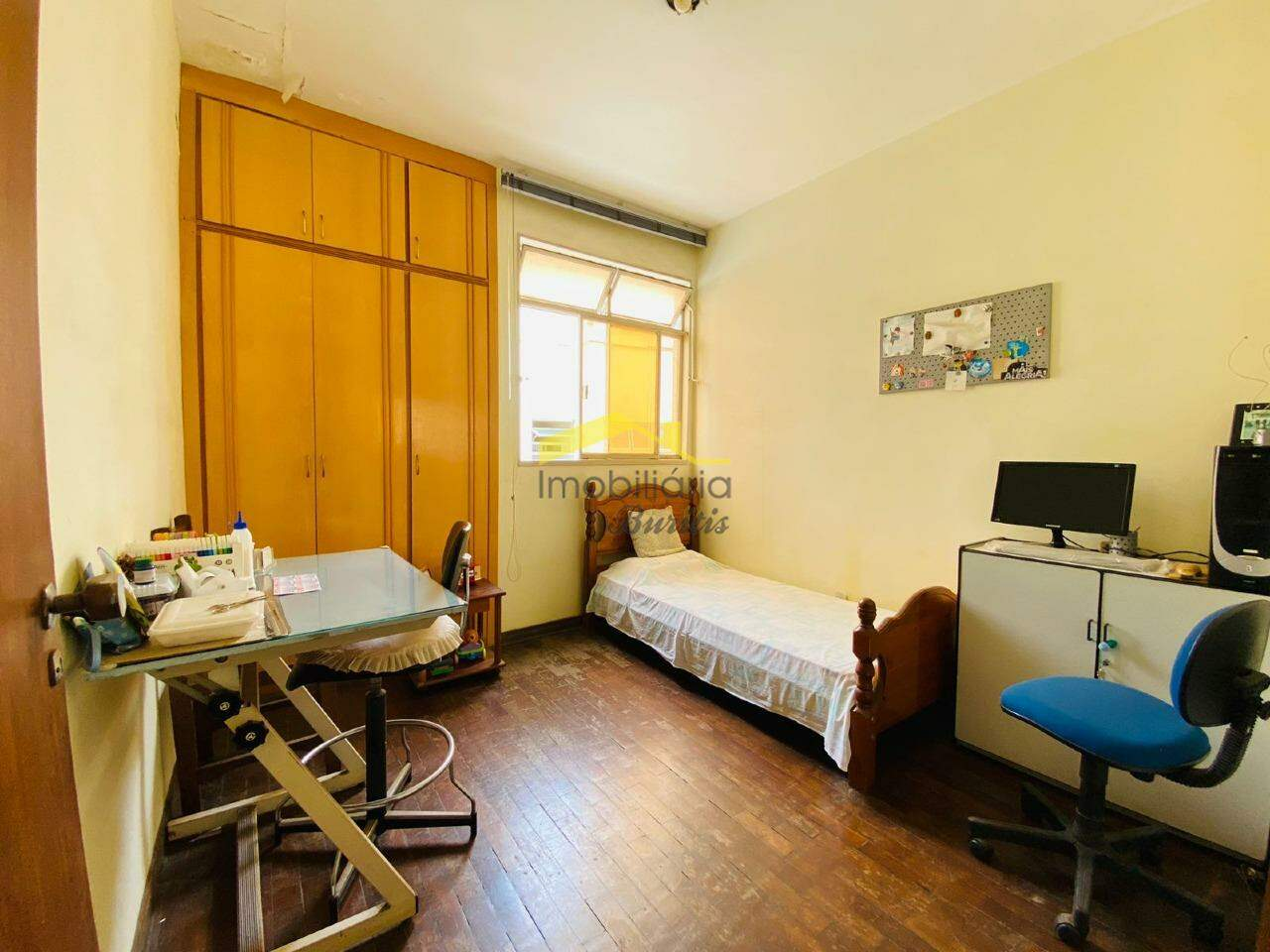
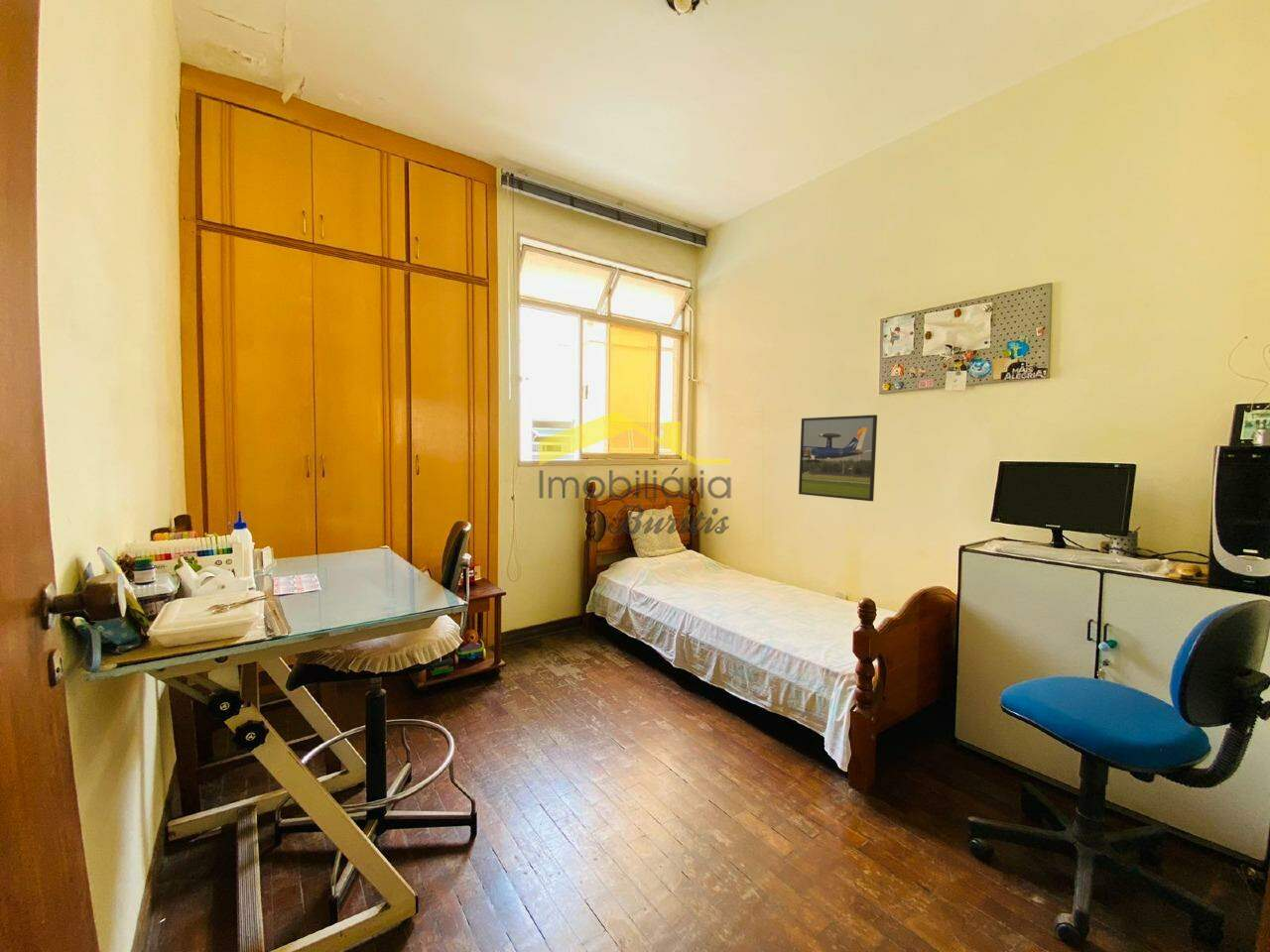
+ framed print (834, 457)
